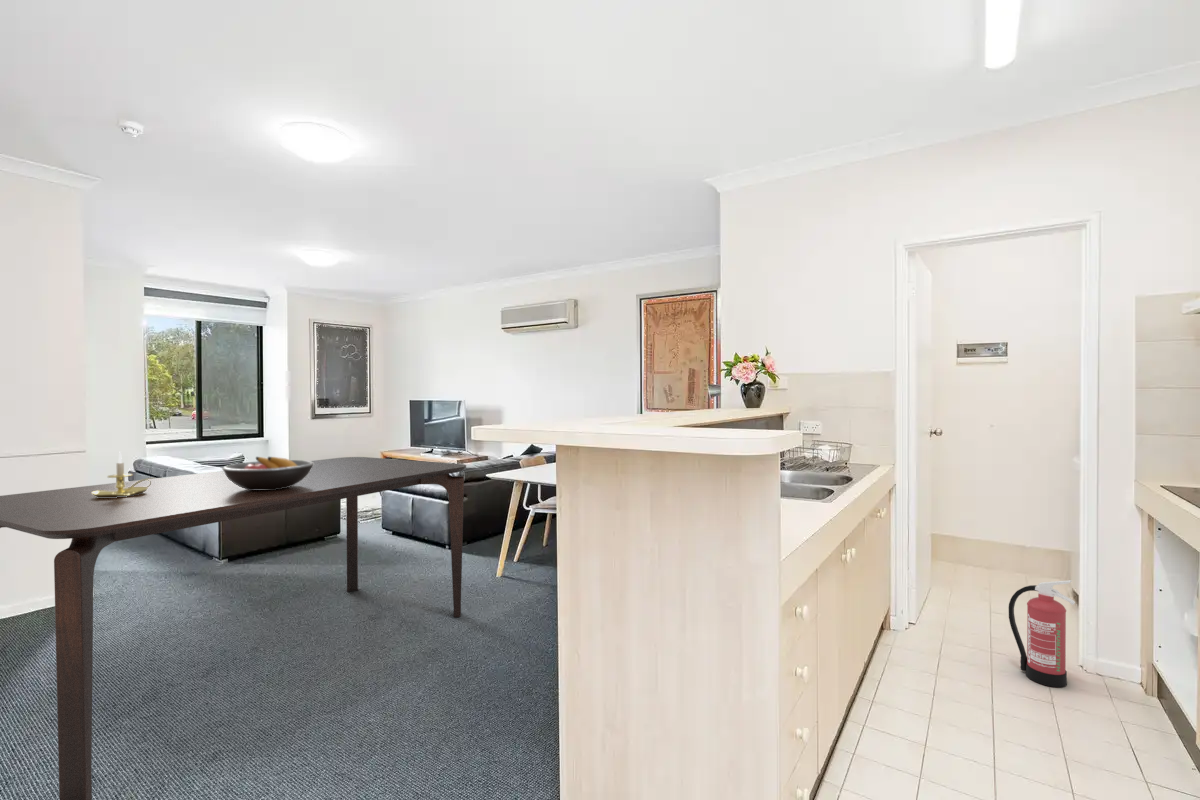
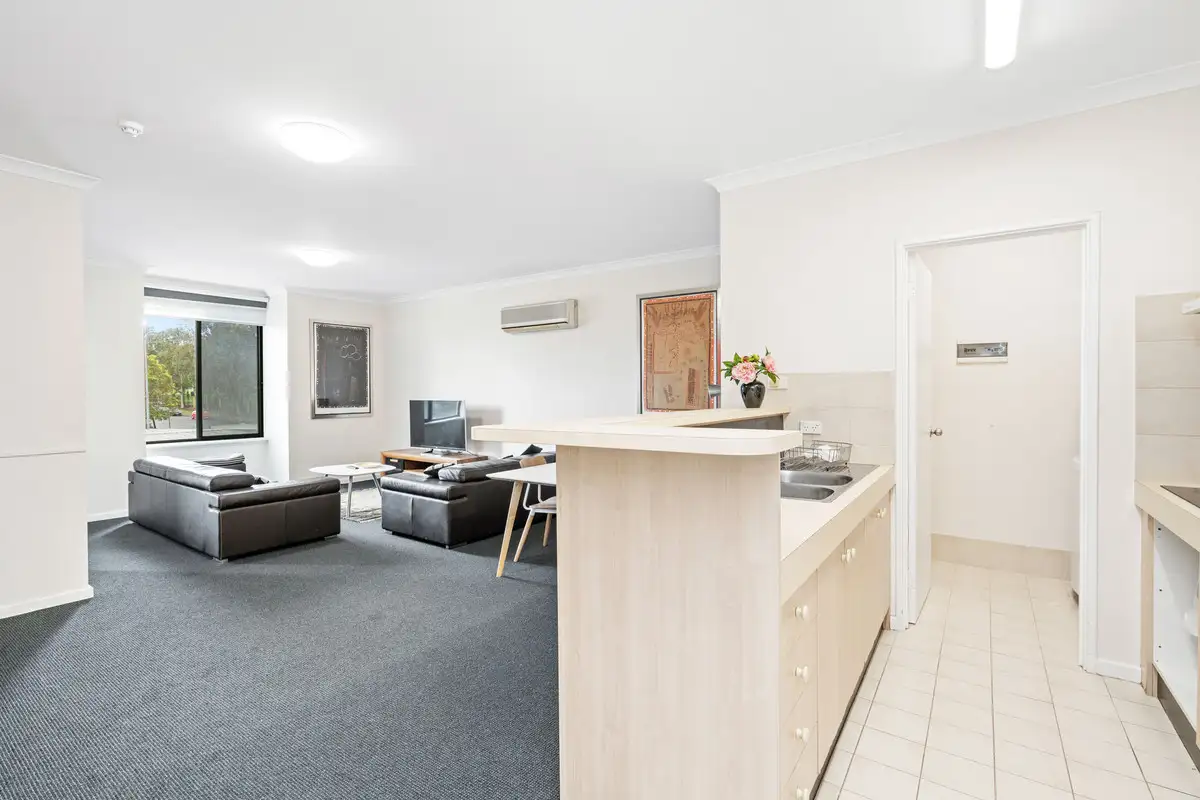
- fire extinguisher (1040, 625)
- dining table (253, 515)
- candle holder (123, 472)
- fruit bowl (269, 472)
